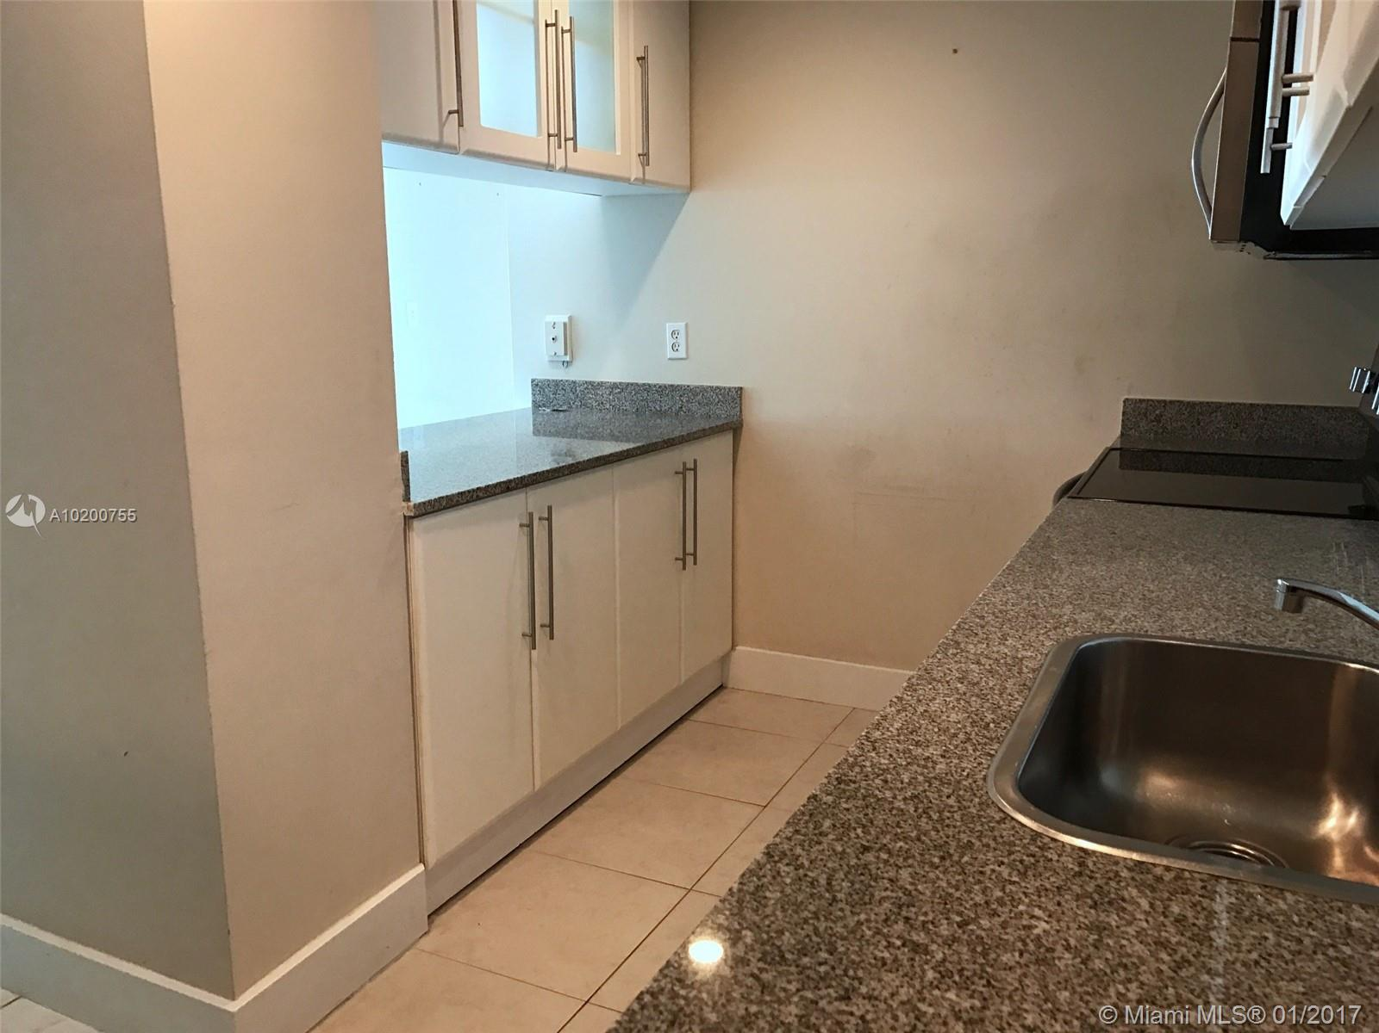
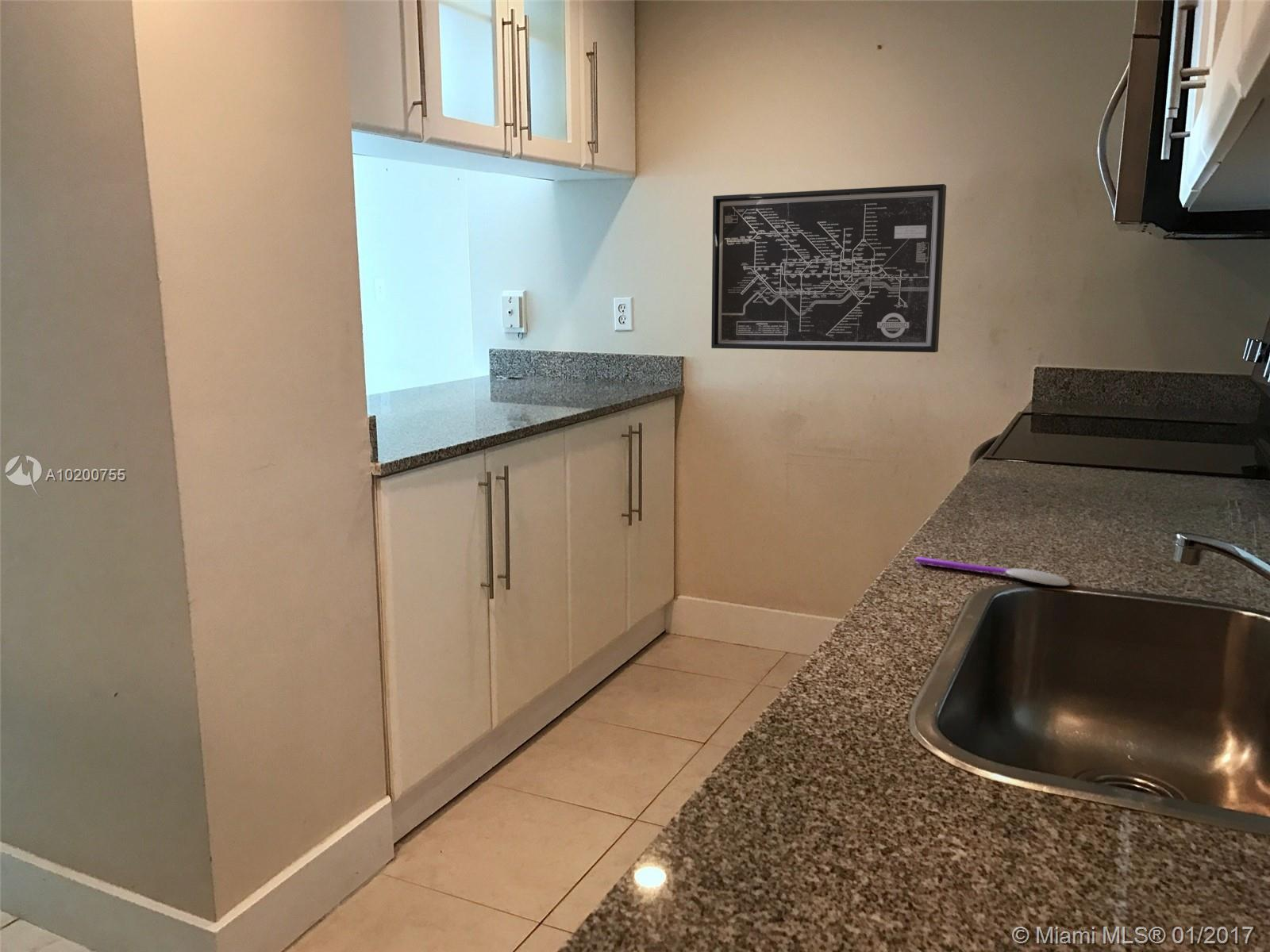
+ spoon (989, 568)
+ wall art (822, 271)
